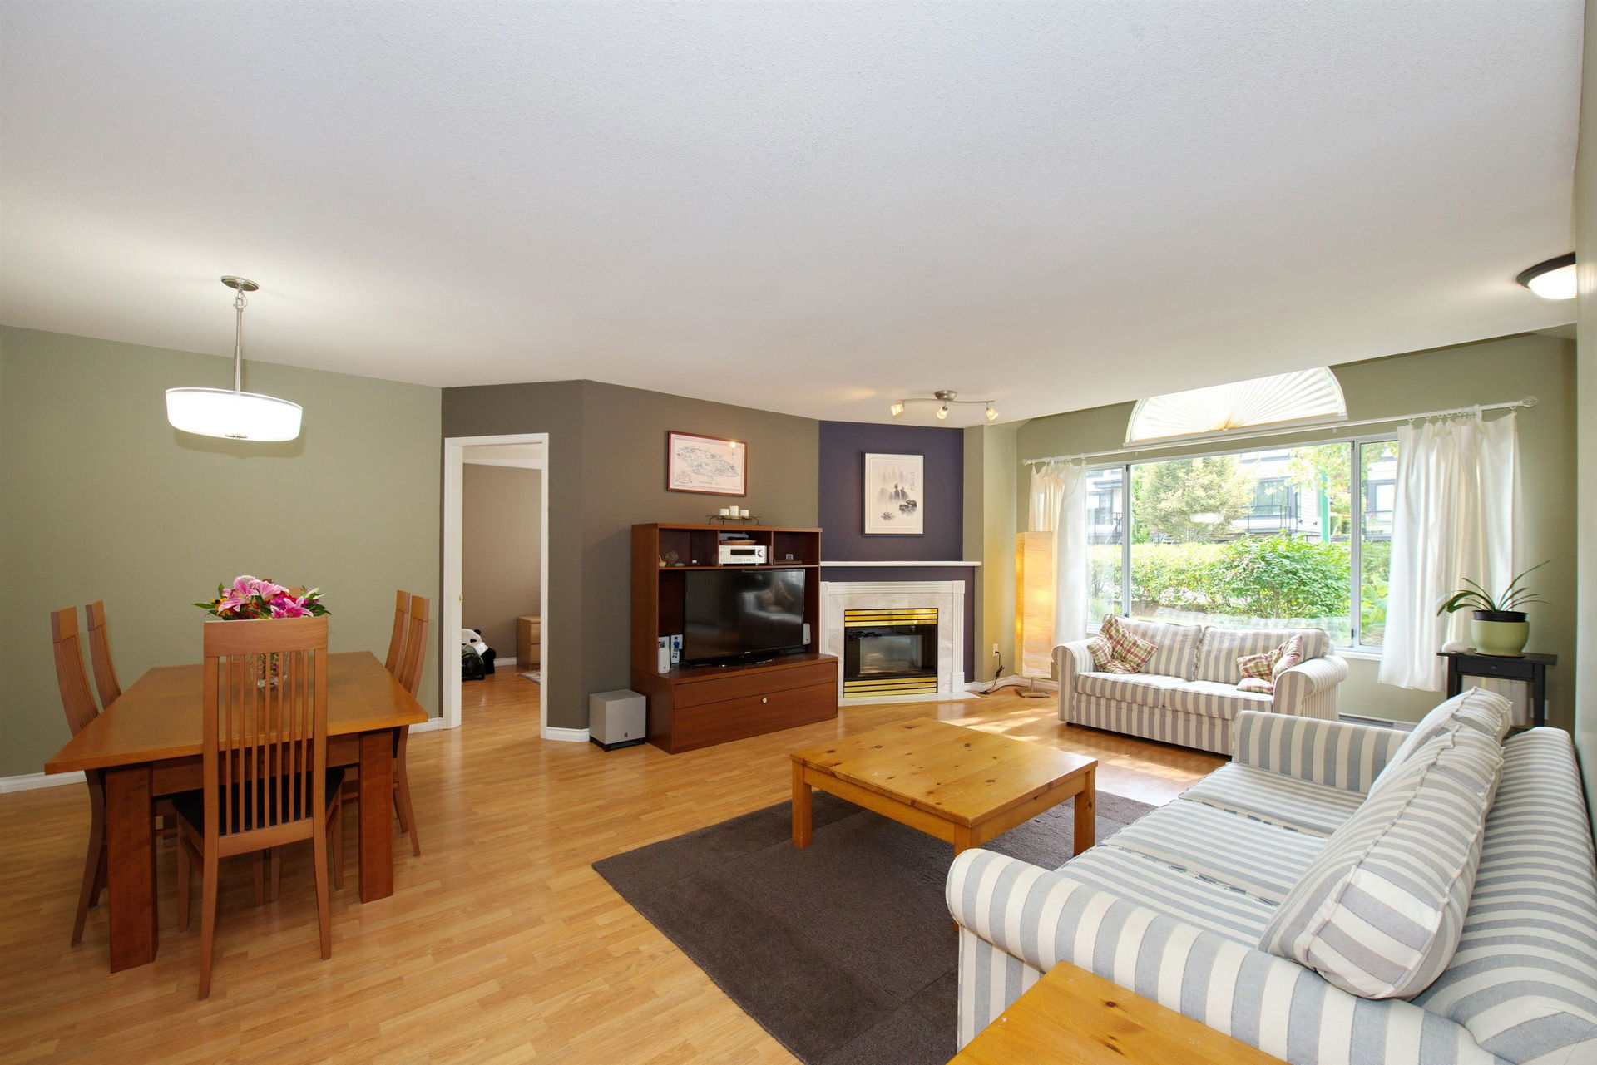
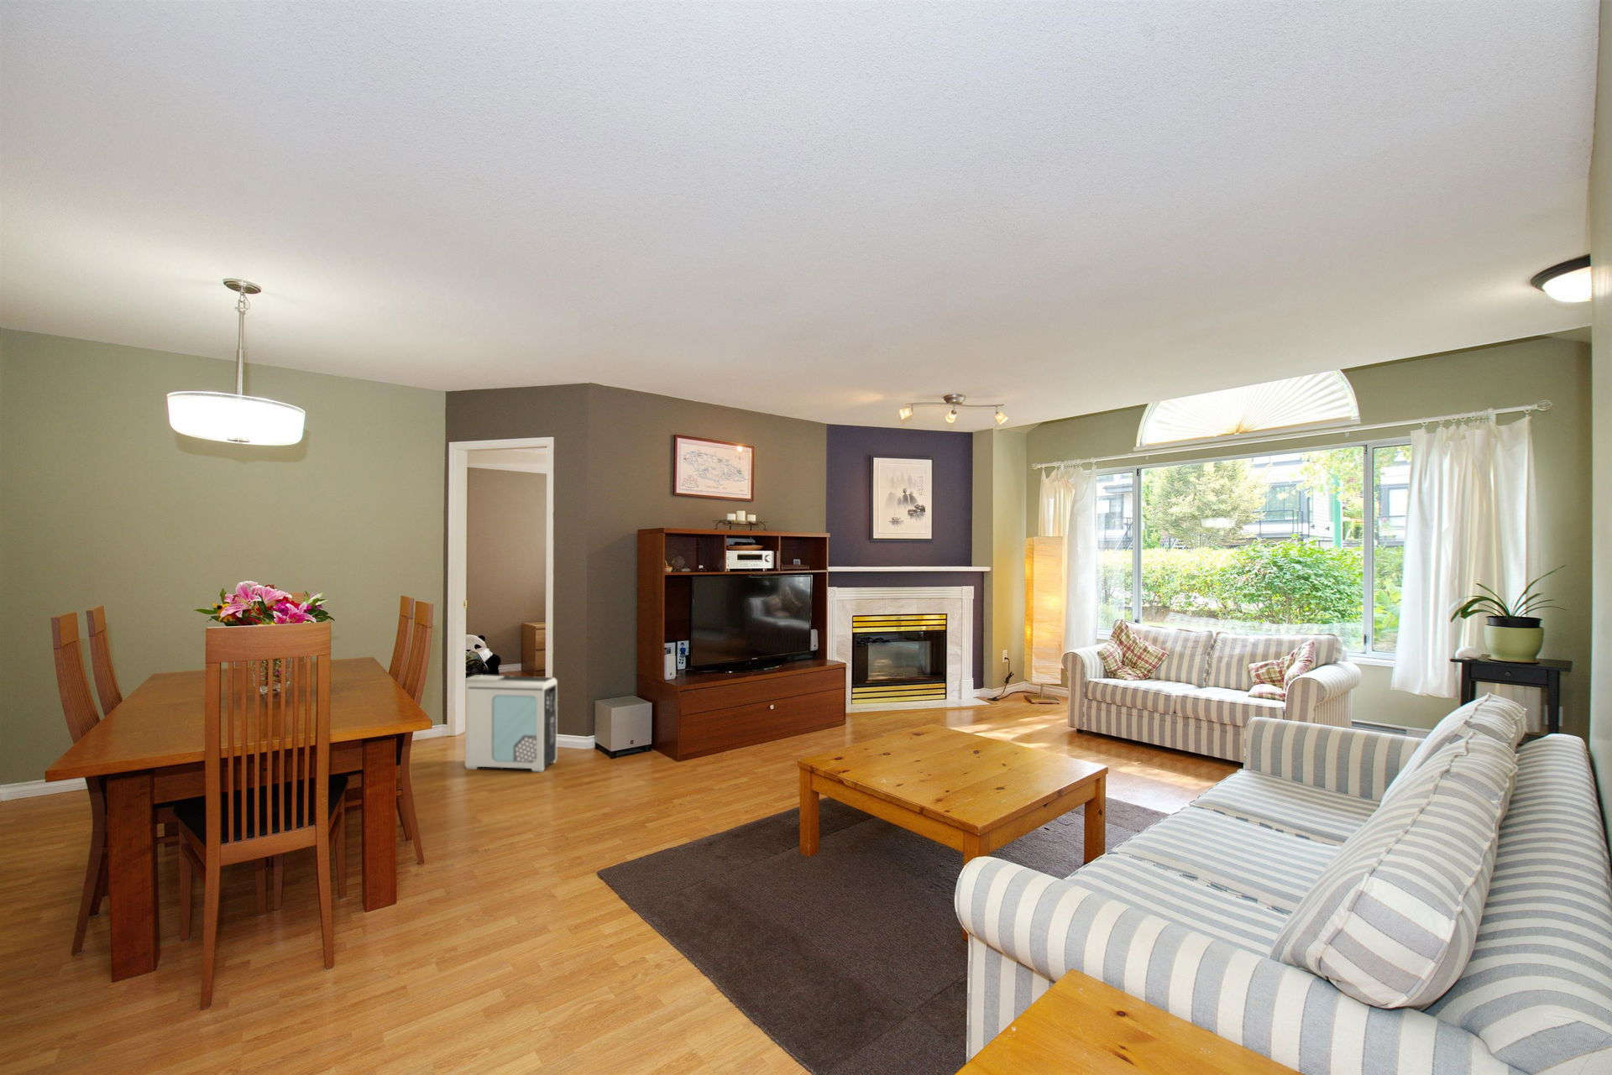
+ air purifier (511, 721)
